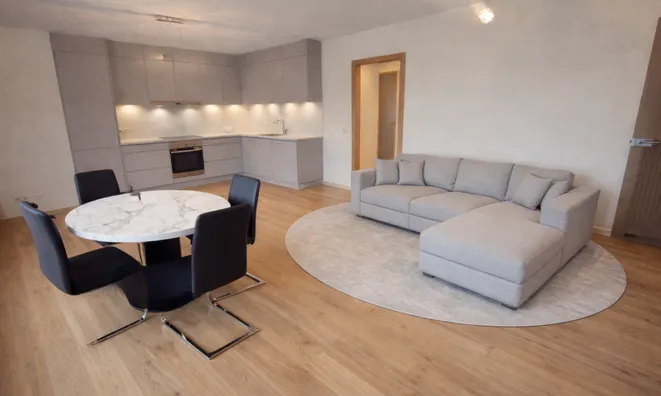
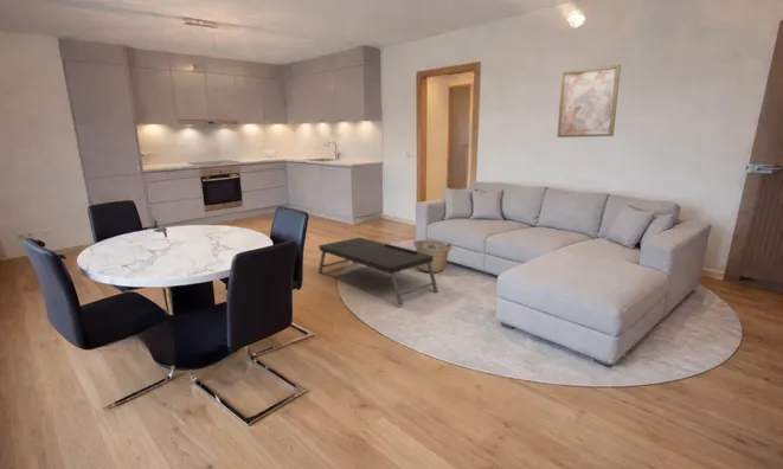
+ basket (432, 255)
+ lap desk (373, 265)
+ wall art (586, 103)
